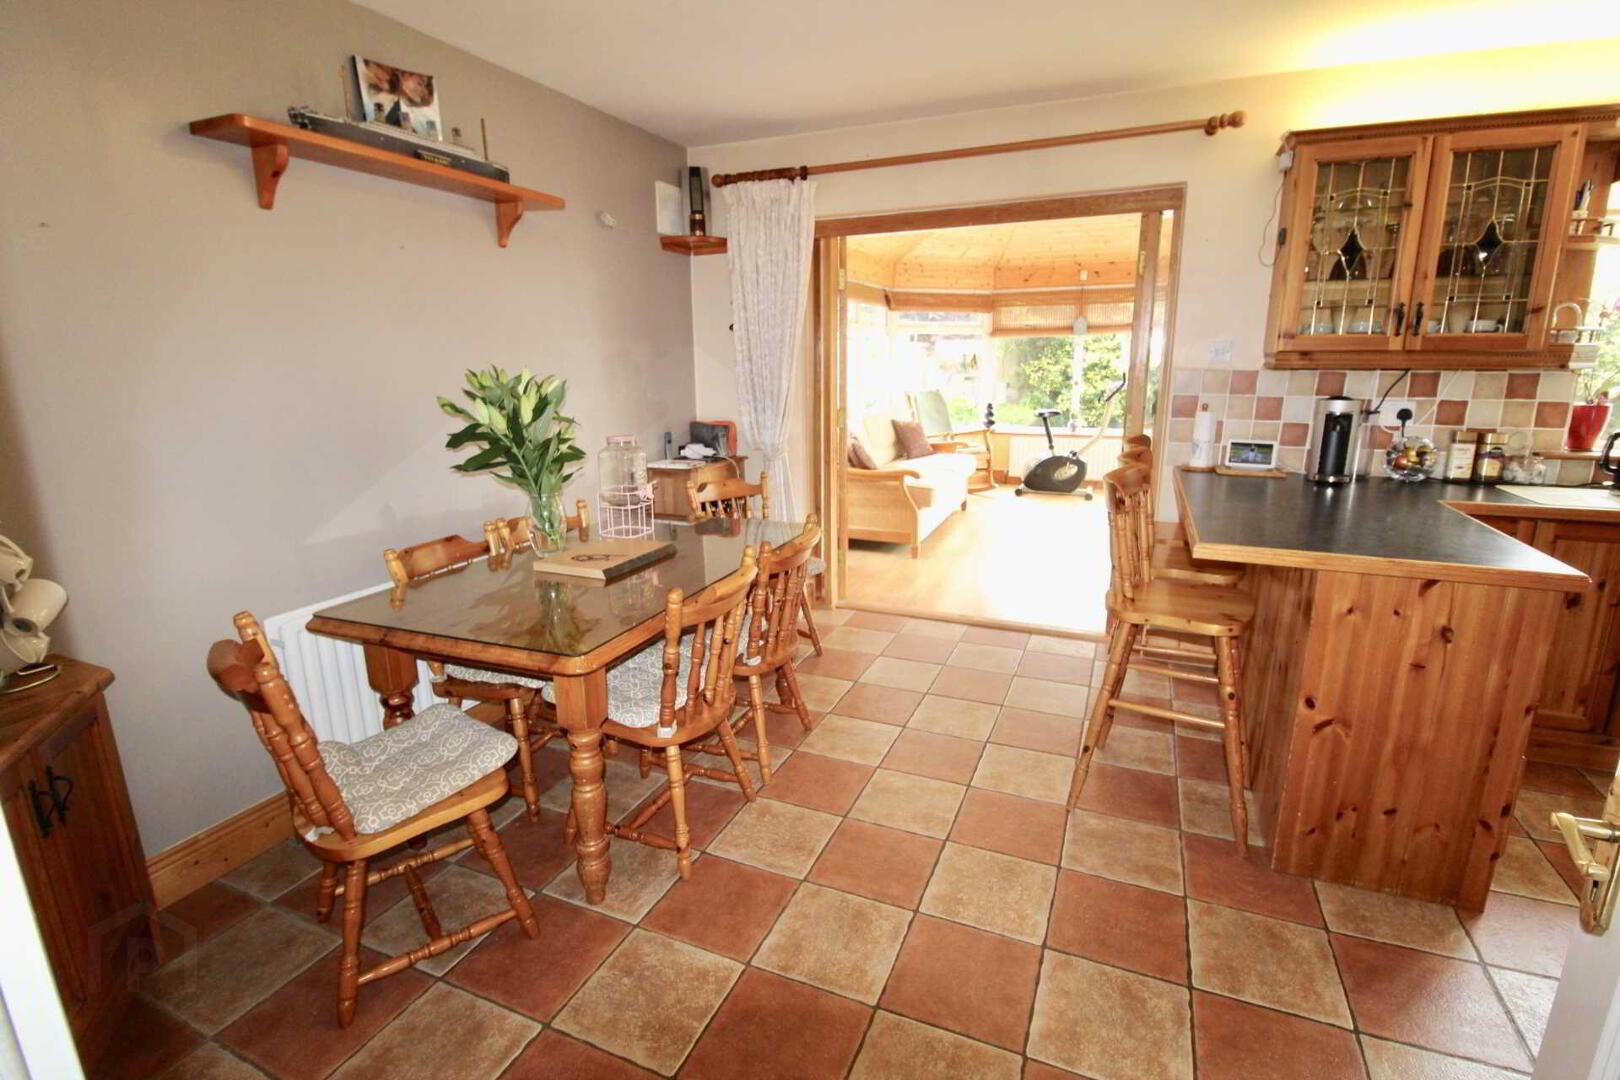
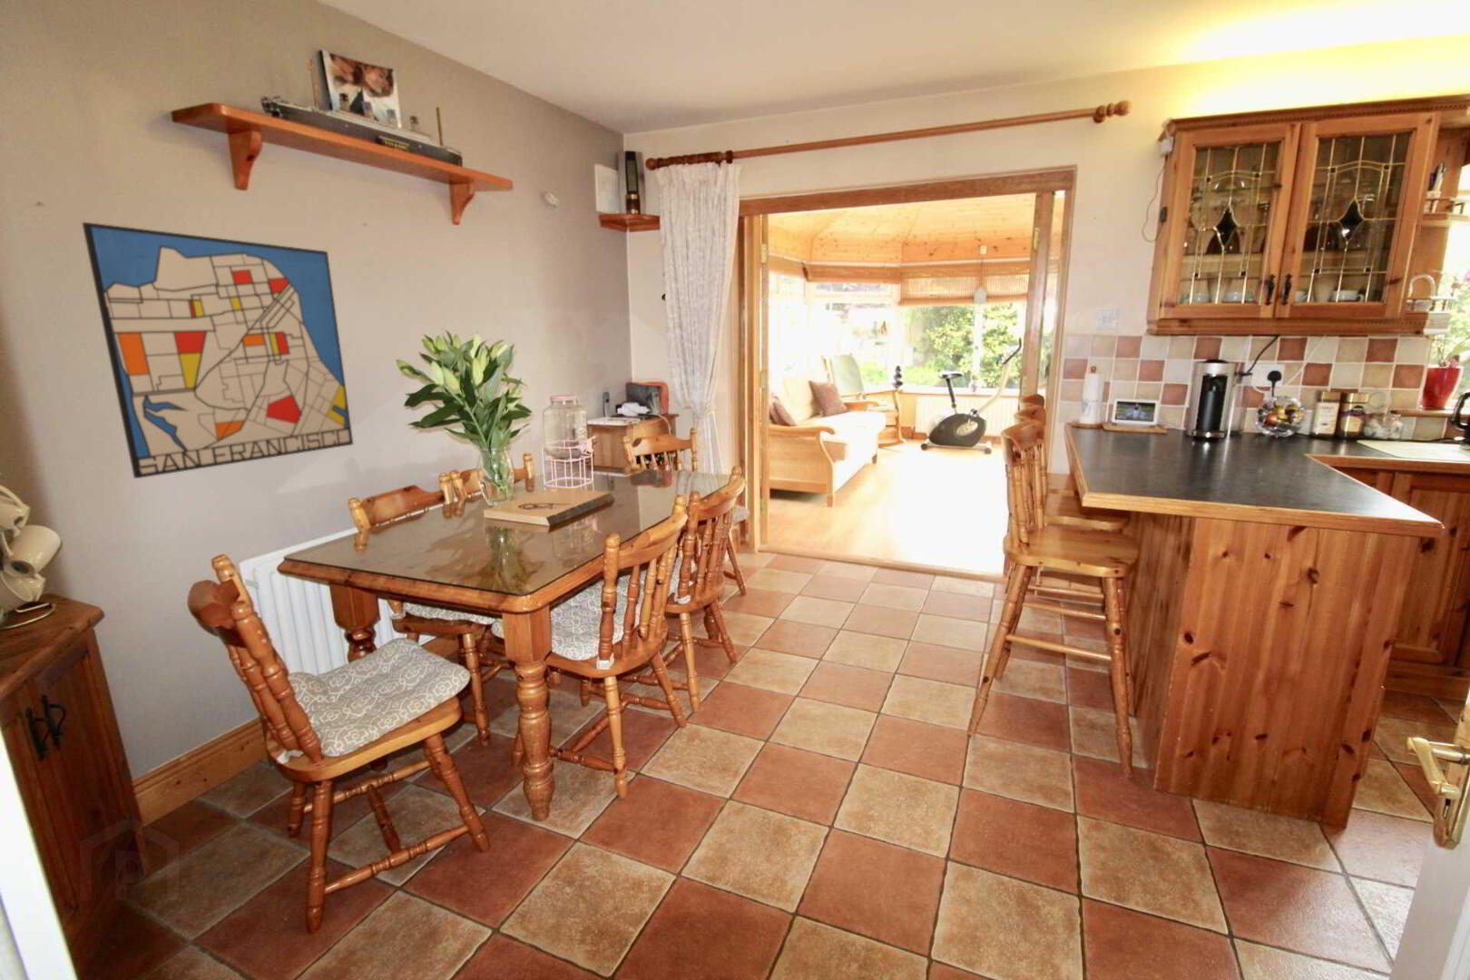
+ wall art (241, 352)
